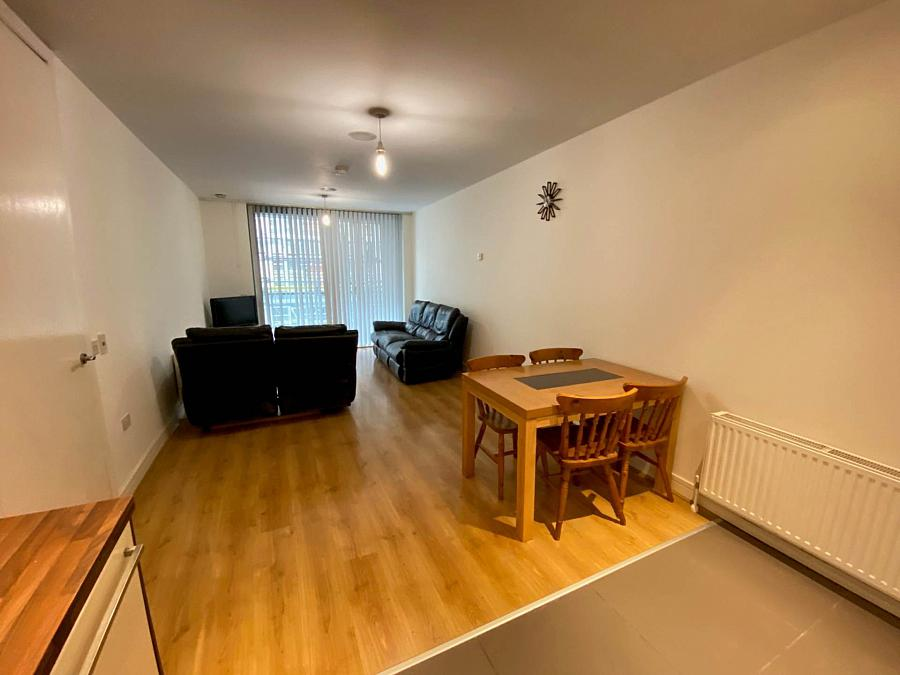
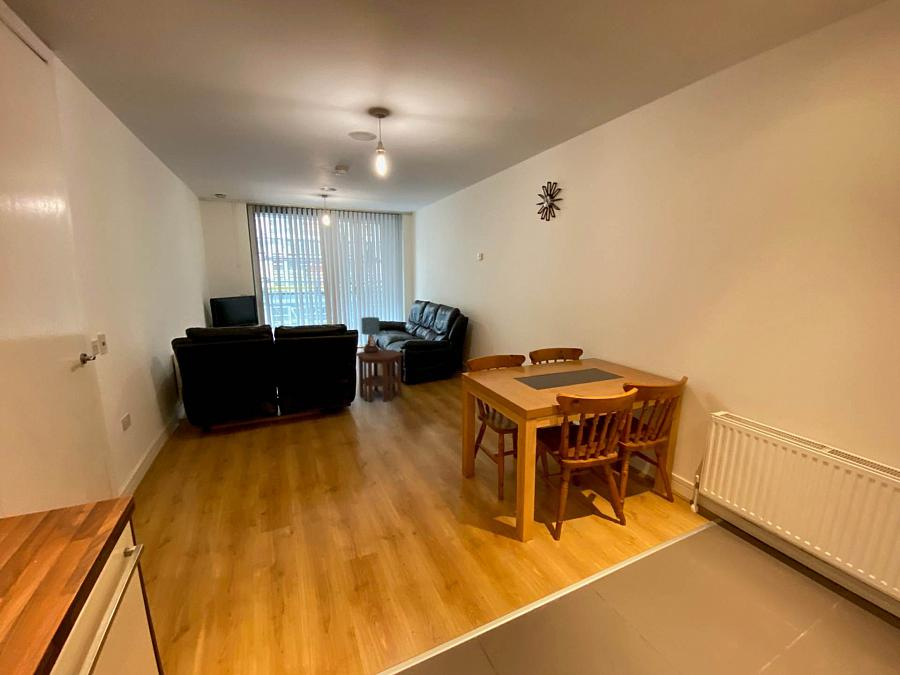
+ side table (380, 375)
+ table lamp (370, 334)
